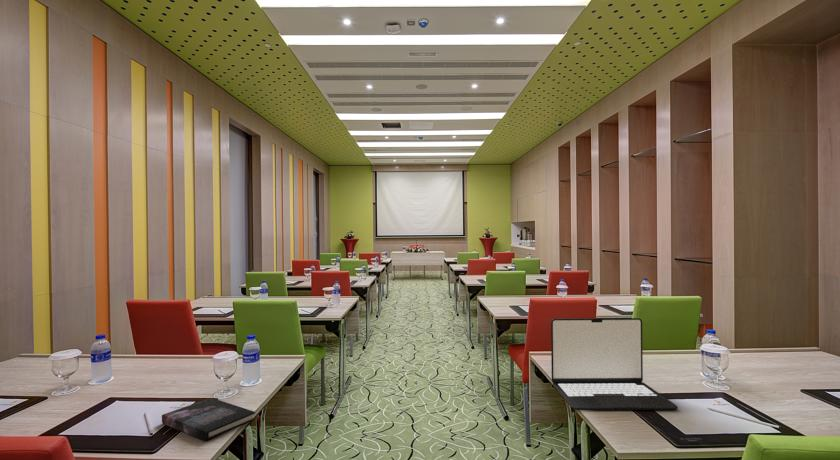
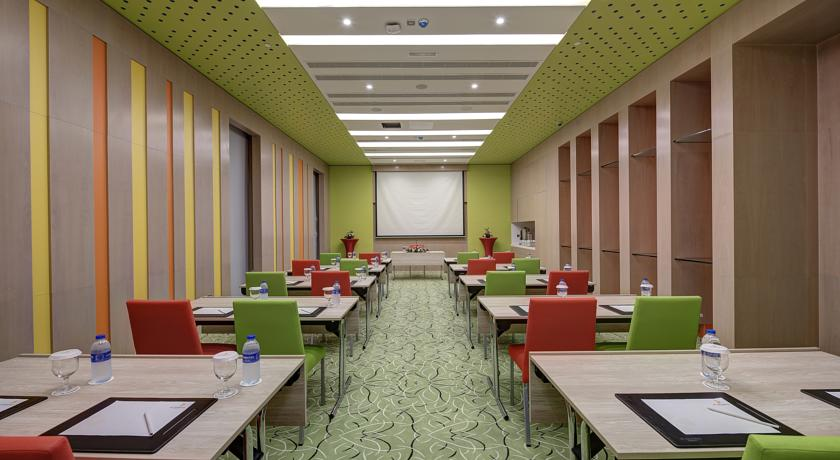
- laptop (610, 361)
- book (208, 417)
